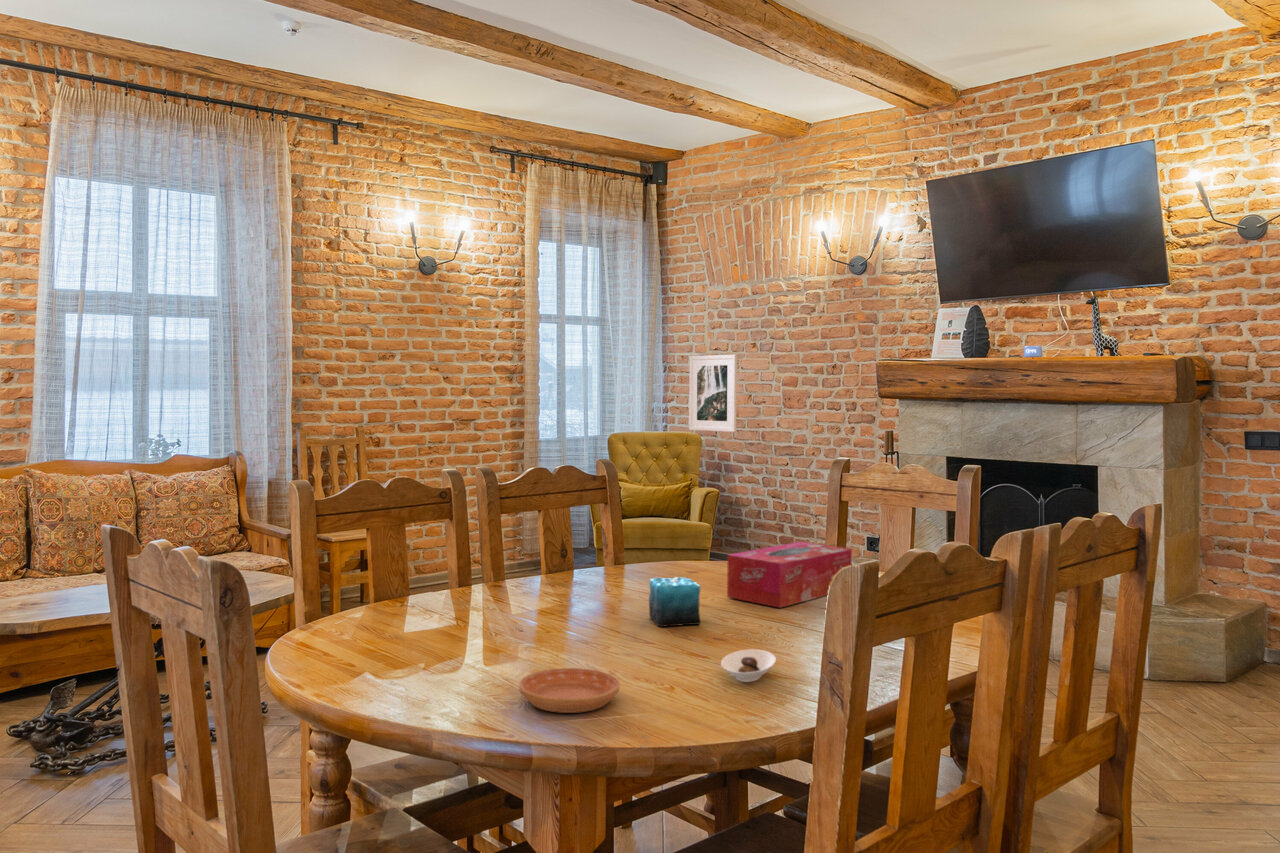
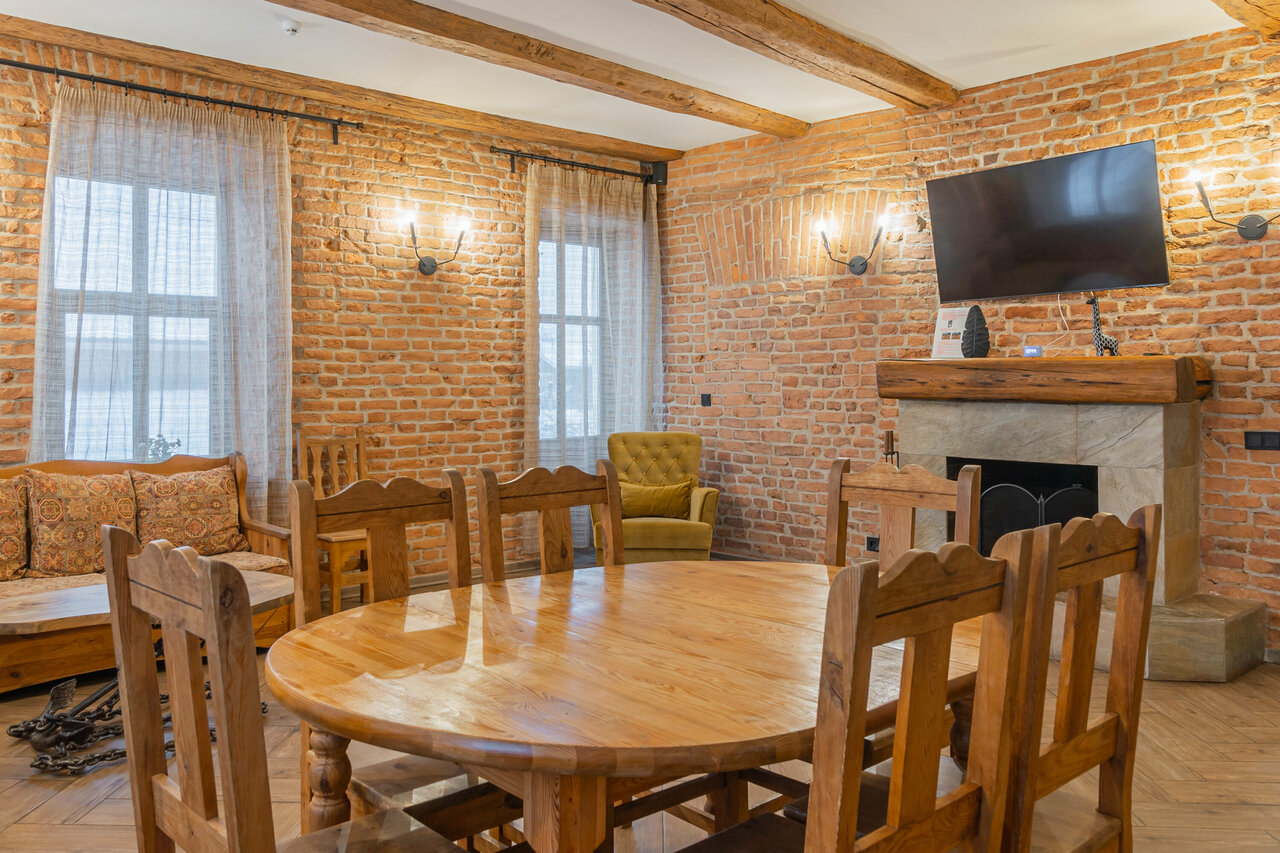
- saucer (569, 691)
- tissue box (790, 572)
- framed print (712, 393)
- candle (673, 592)
- saucer (748, 666)
